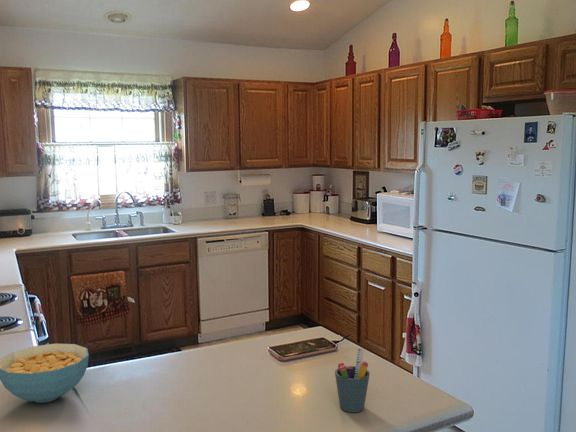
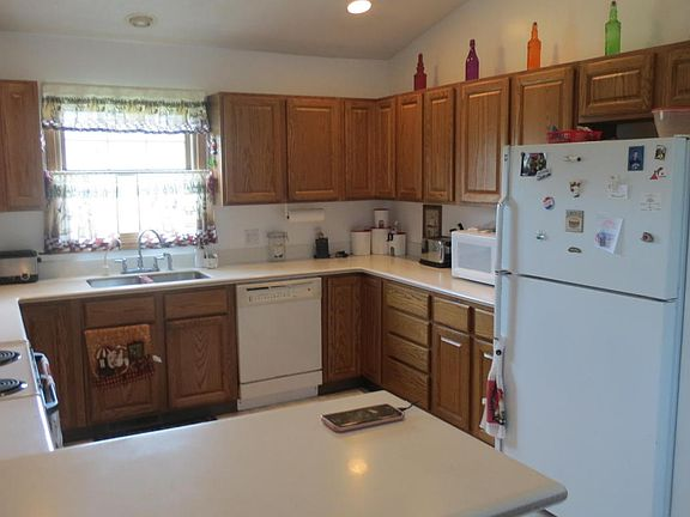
- cereal bowl (45, 377)
- pen holder (352, 380)
